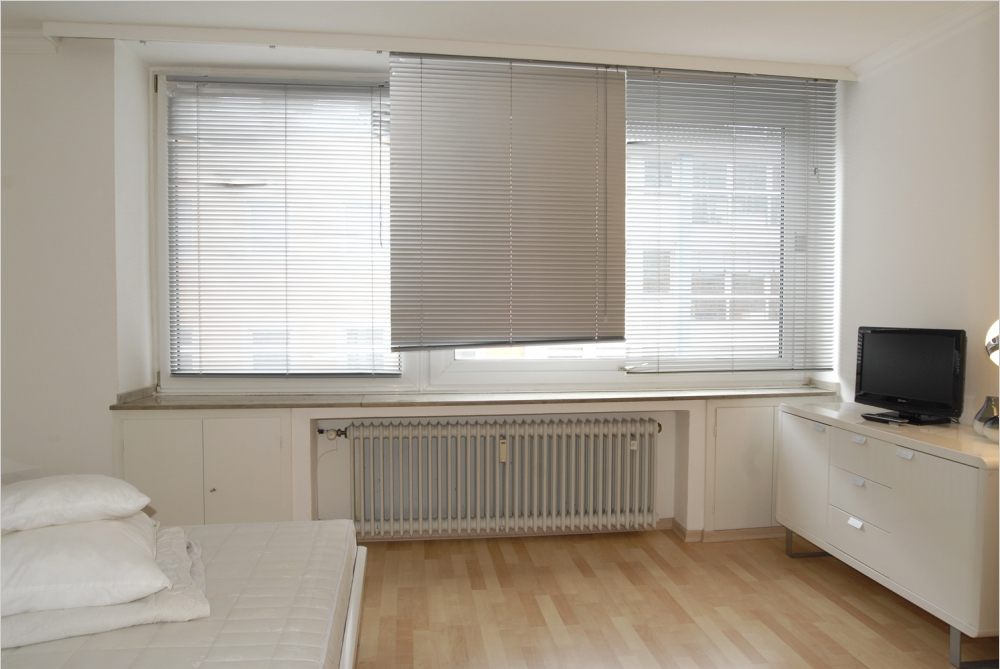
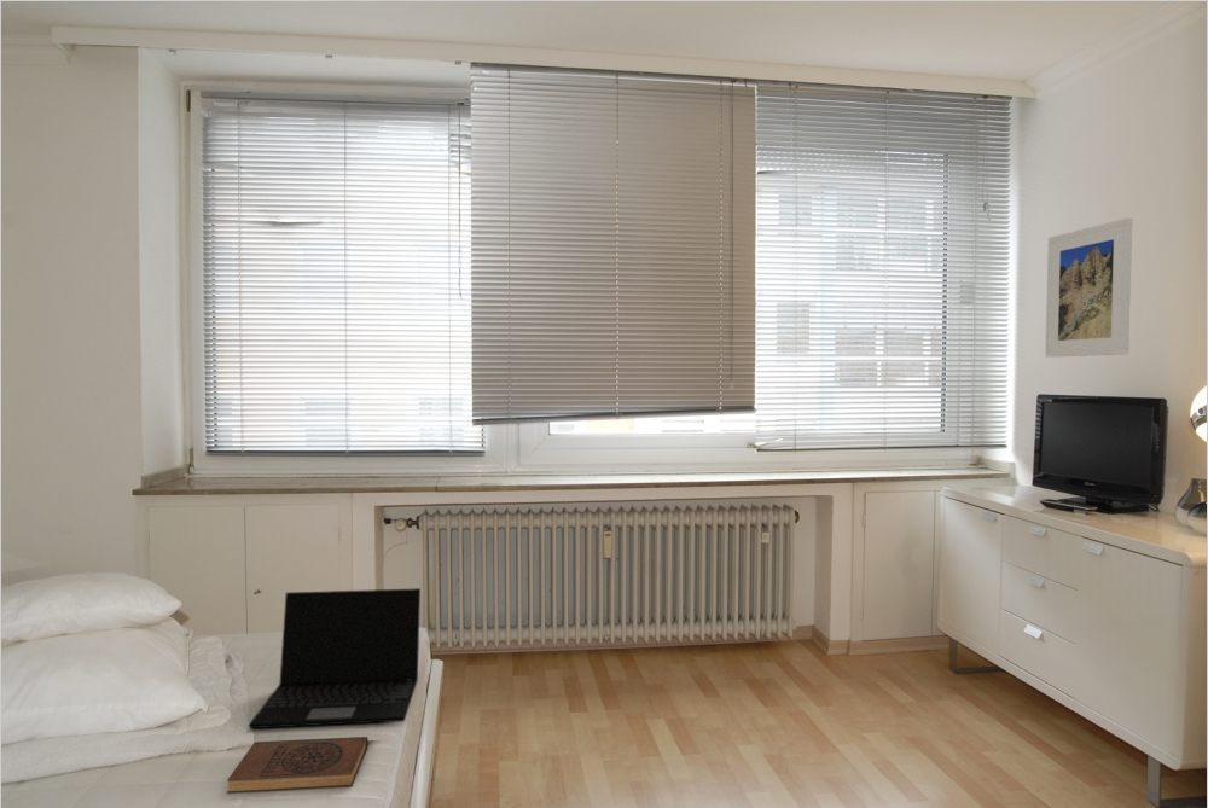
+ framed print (1085, 292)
+ laptop (342, 652)
+ book (301, 762)
